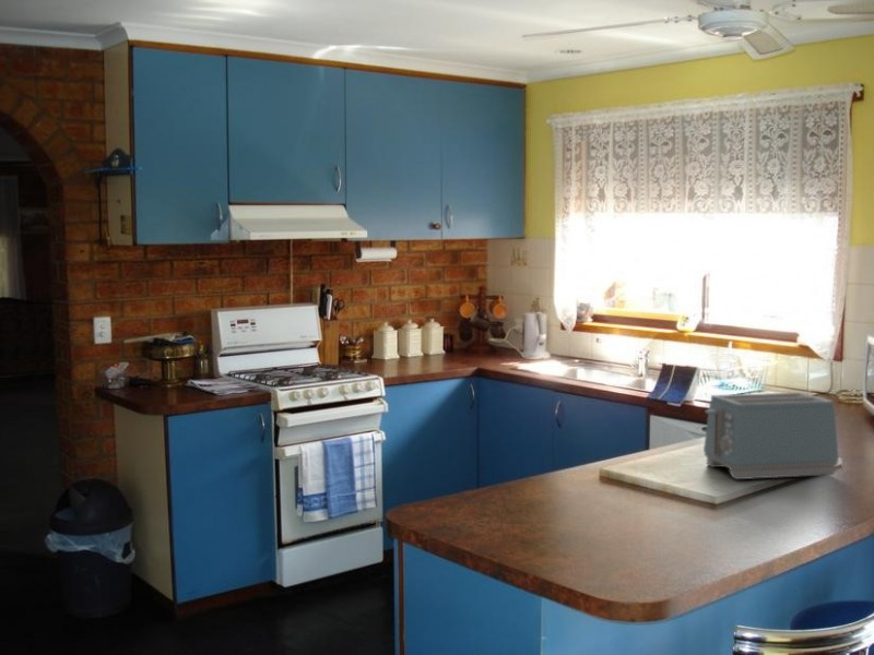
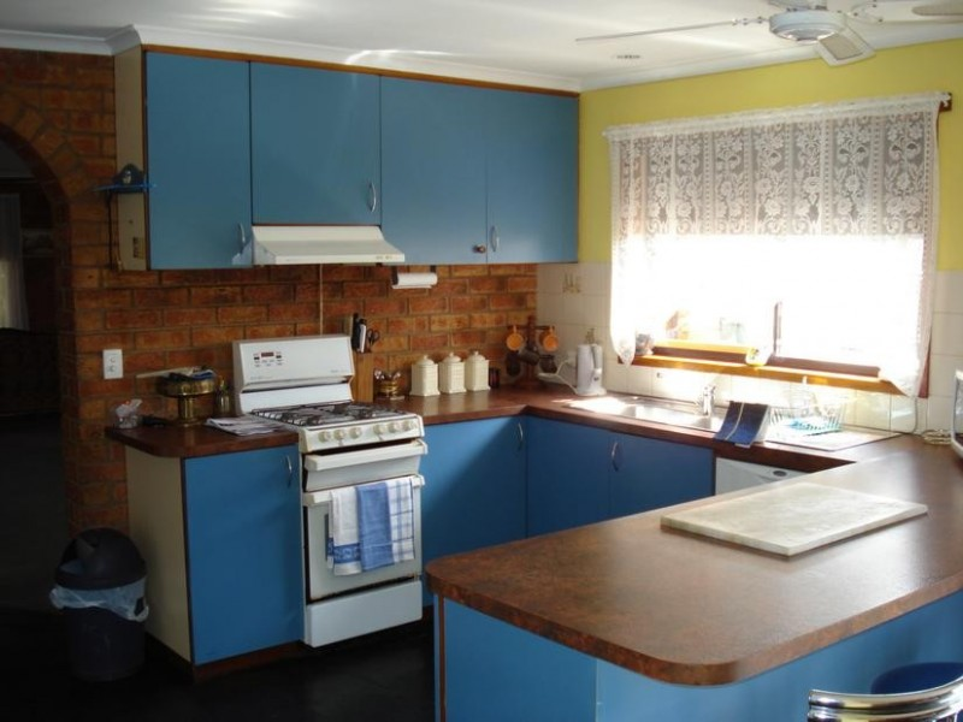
- toaster (764, 434)
